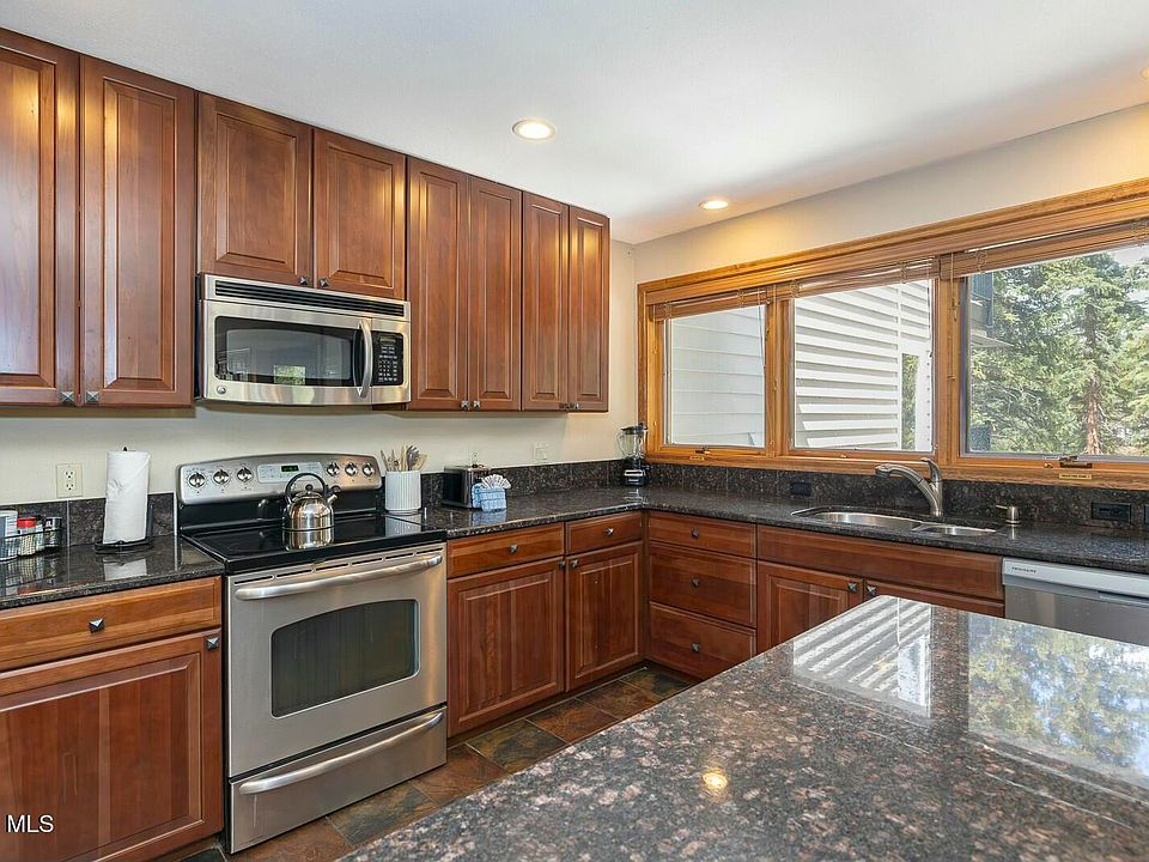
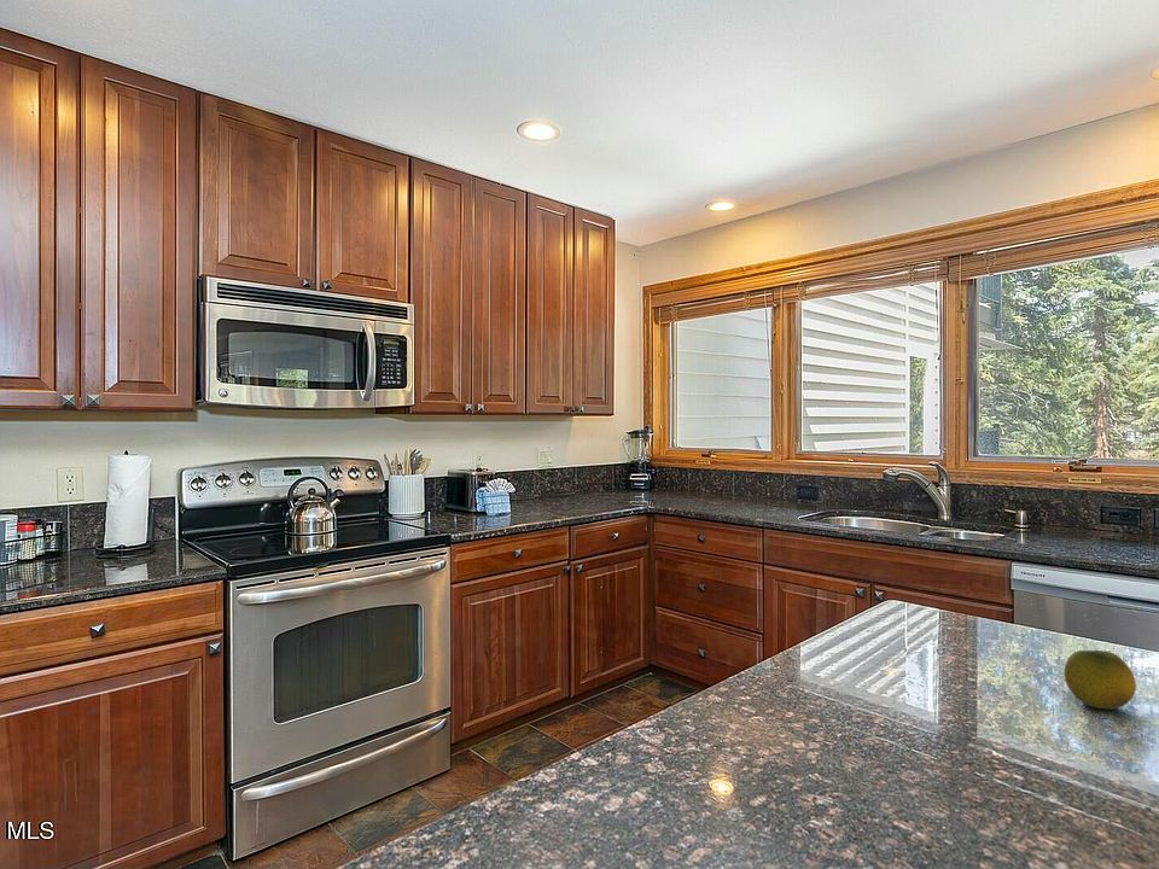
+ fruit (1099, 677)
